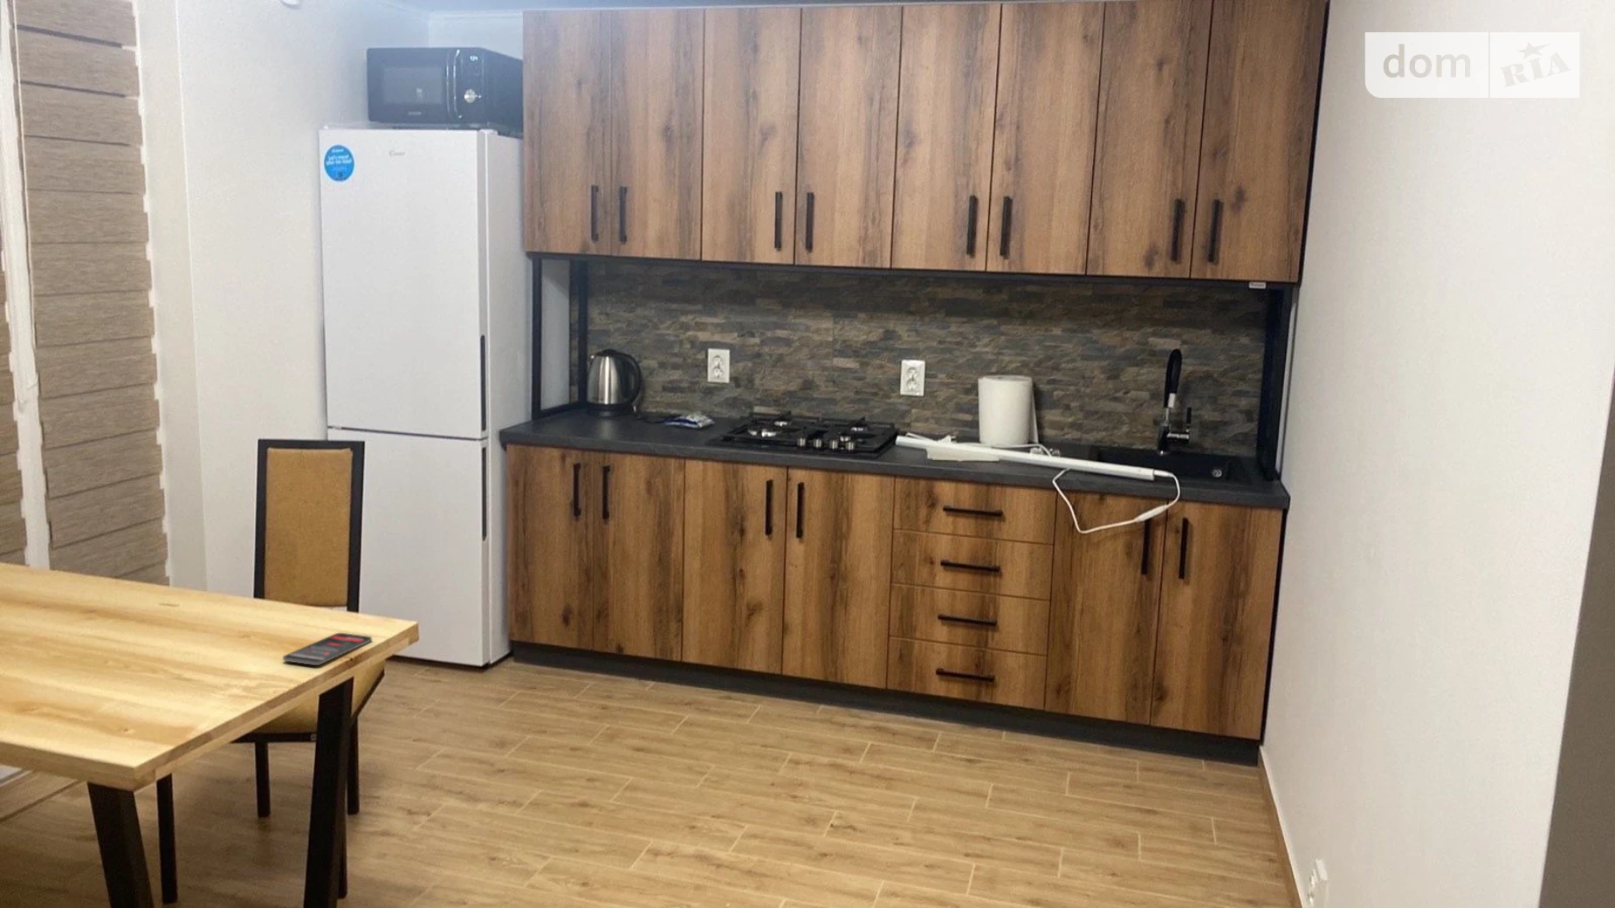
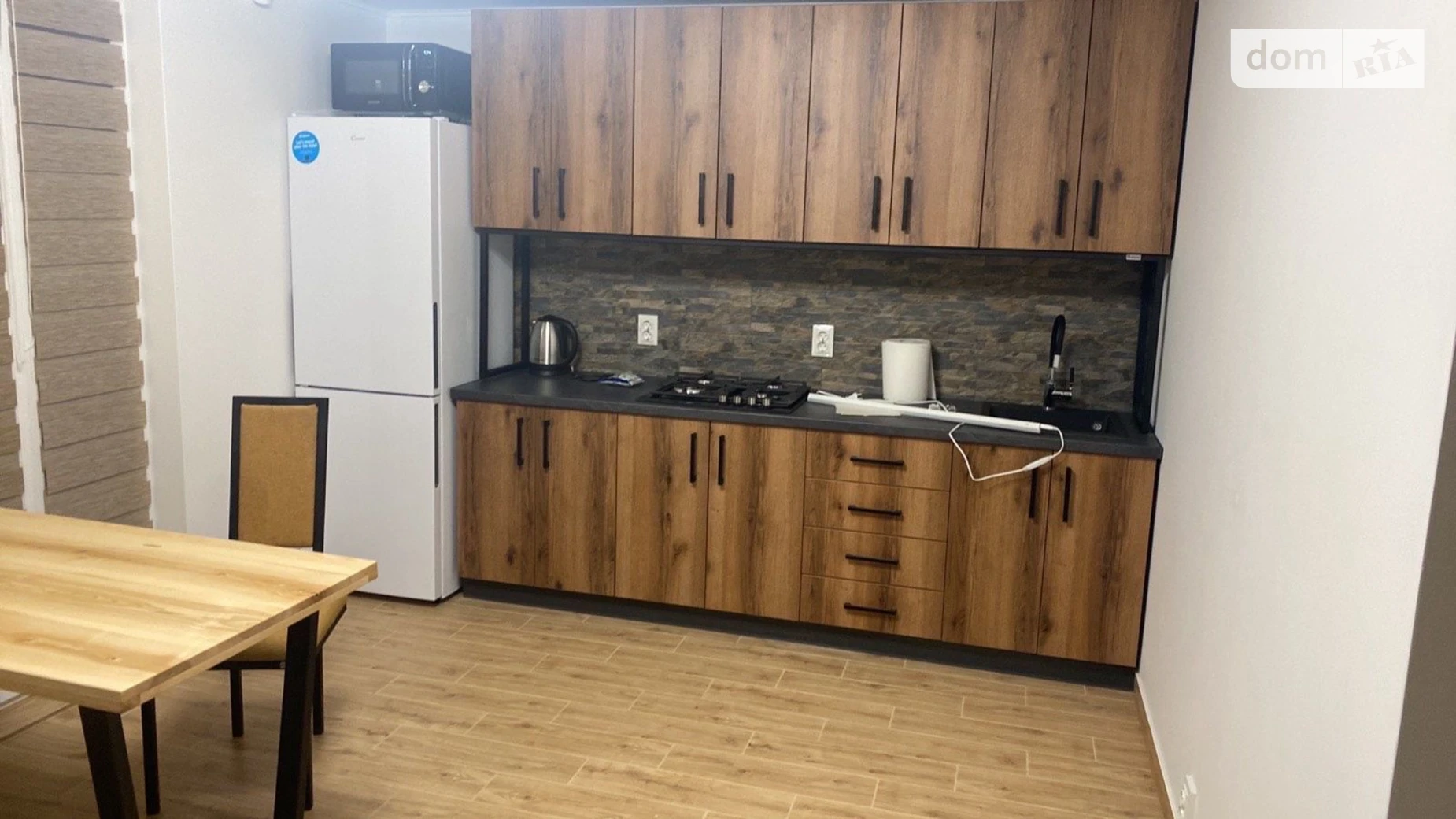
- smartphone (328, 649)
